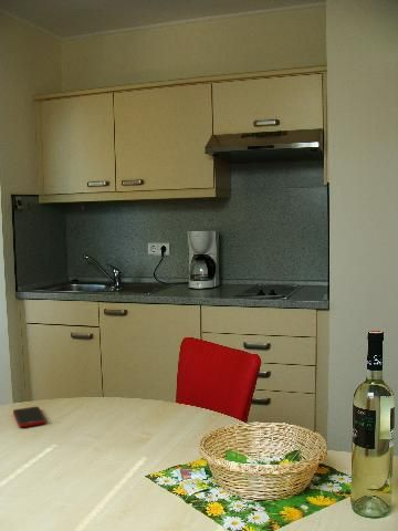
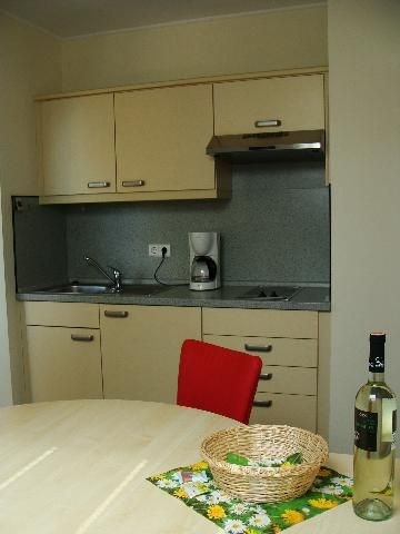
- cell phone (29, 416)
